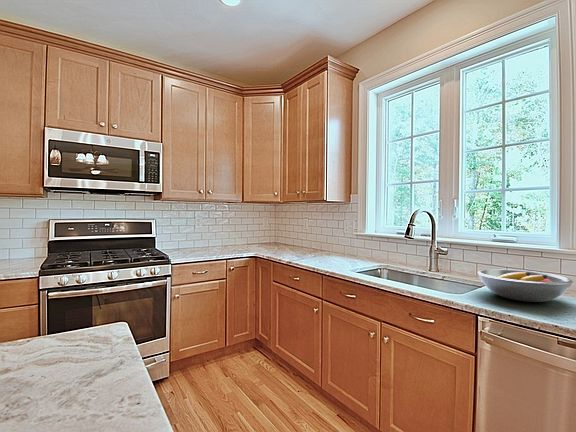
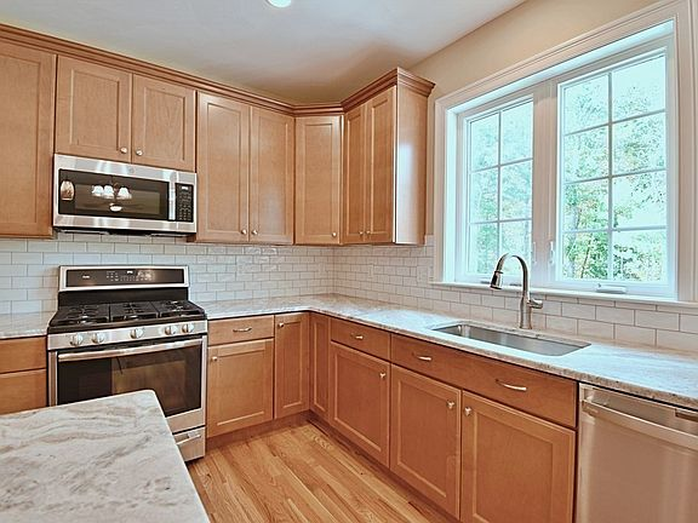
- fruit bowl (521, 283)
